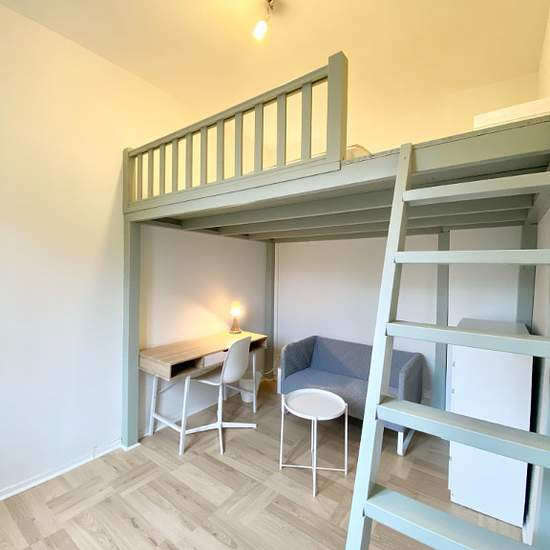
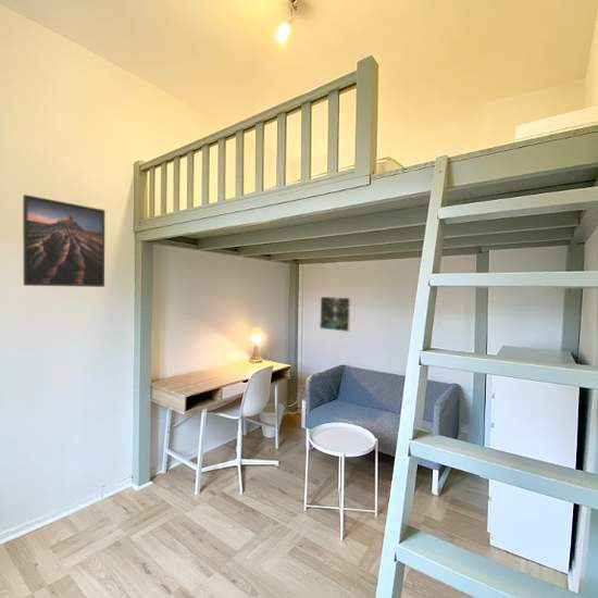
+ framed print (66, 245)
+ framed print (335, 313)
